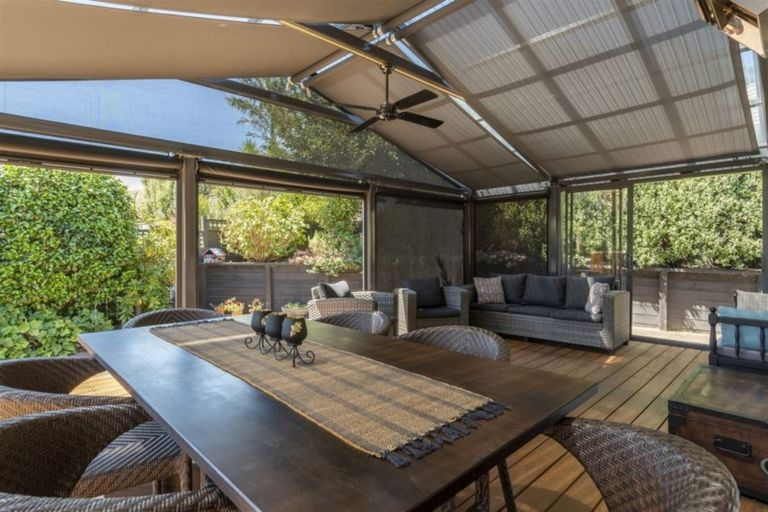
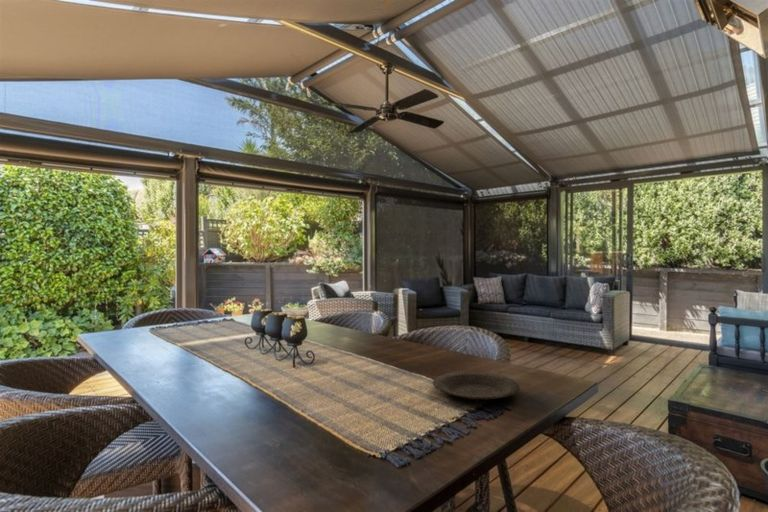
+ plate (475, 387)
